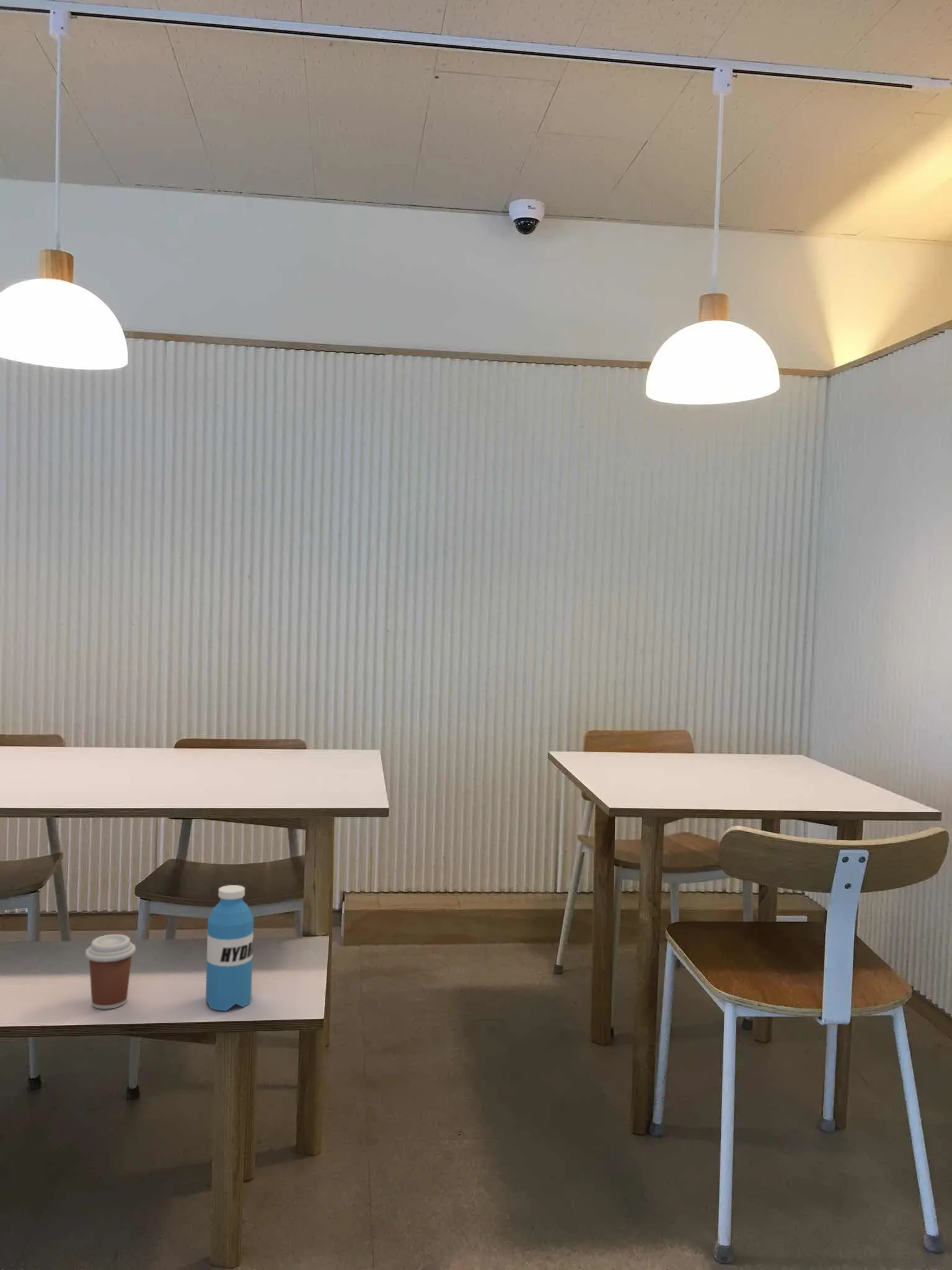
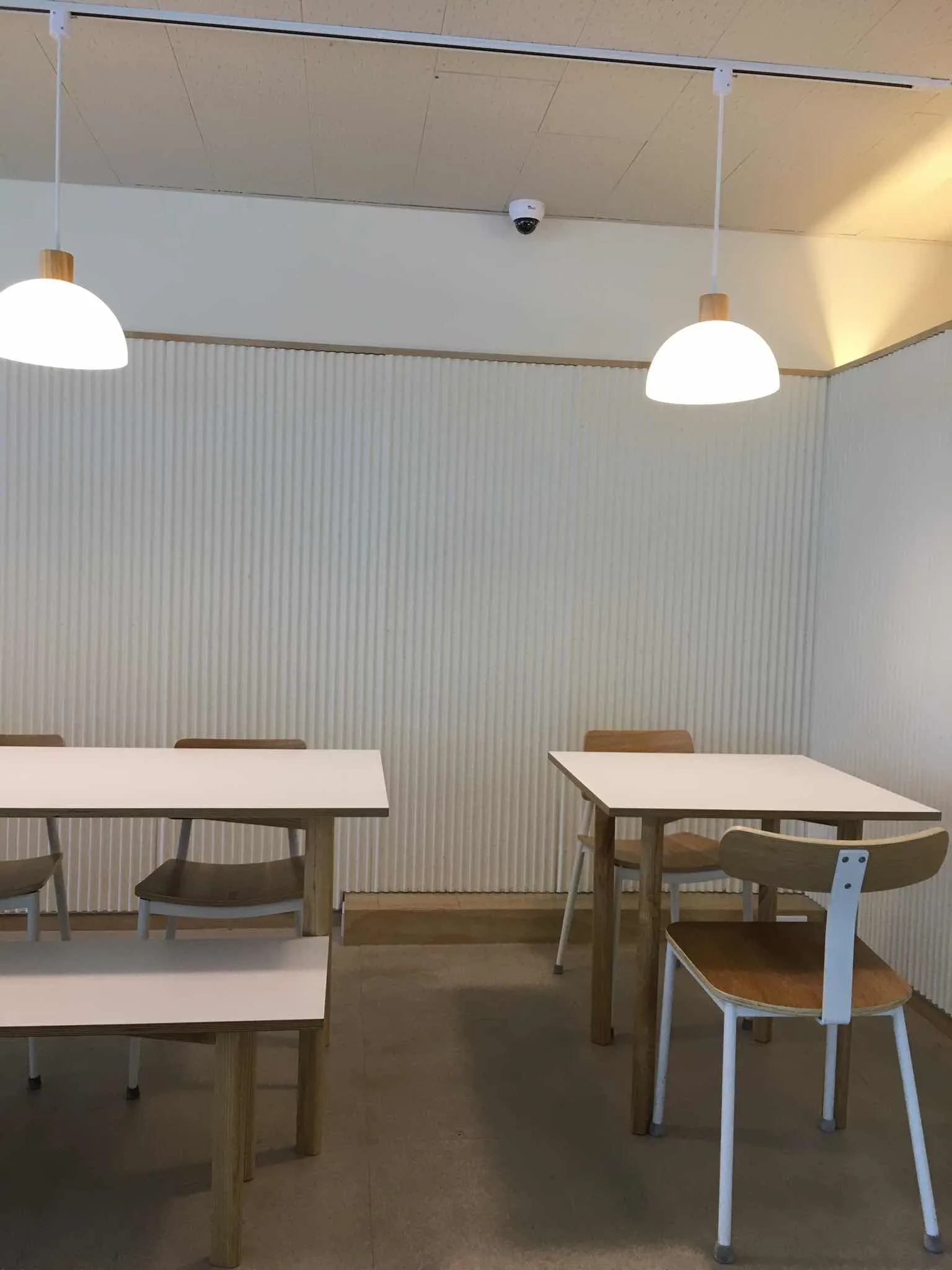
- water bottle (230, 944)
- coffee cup (110, 971)
